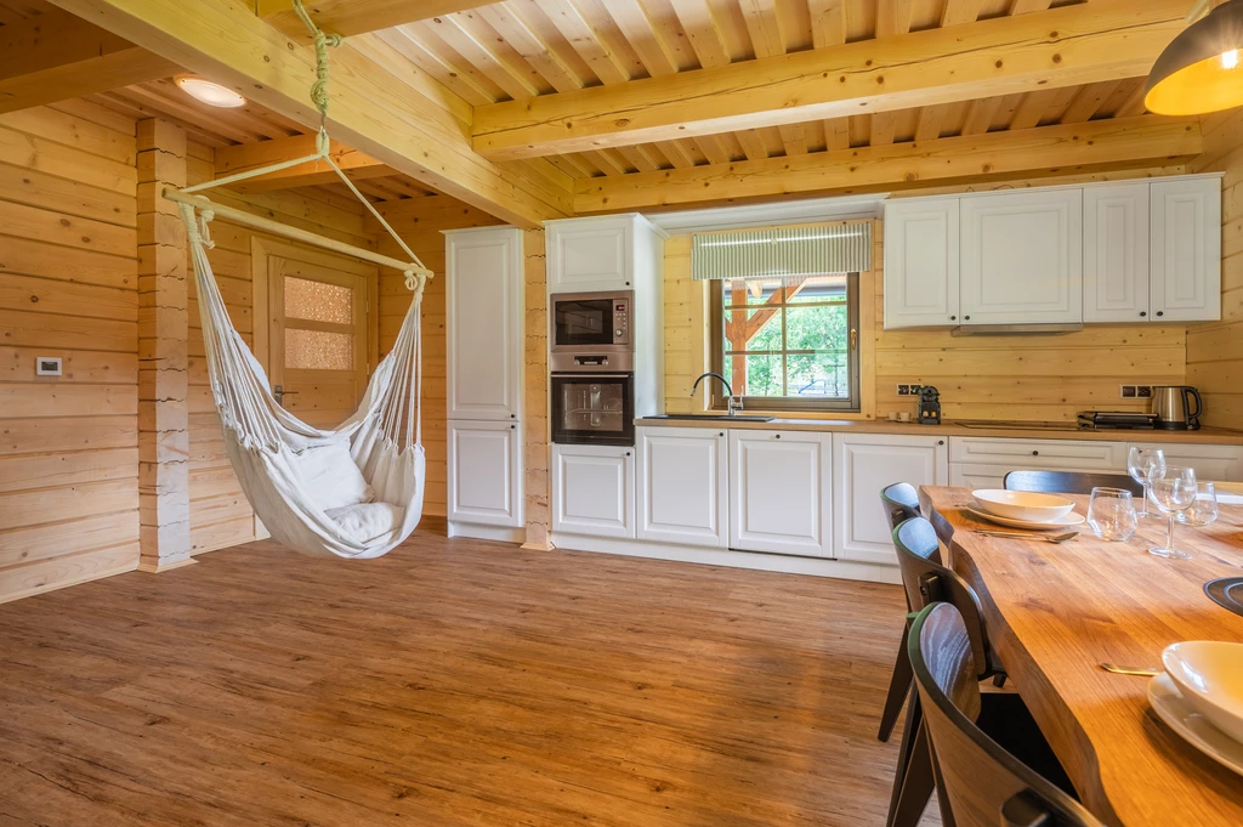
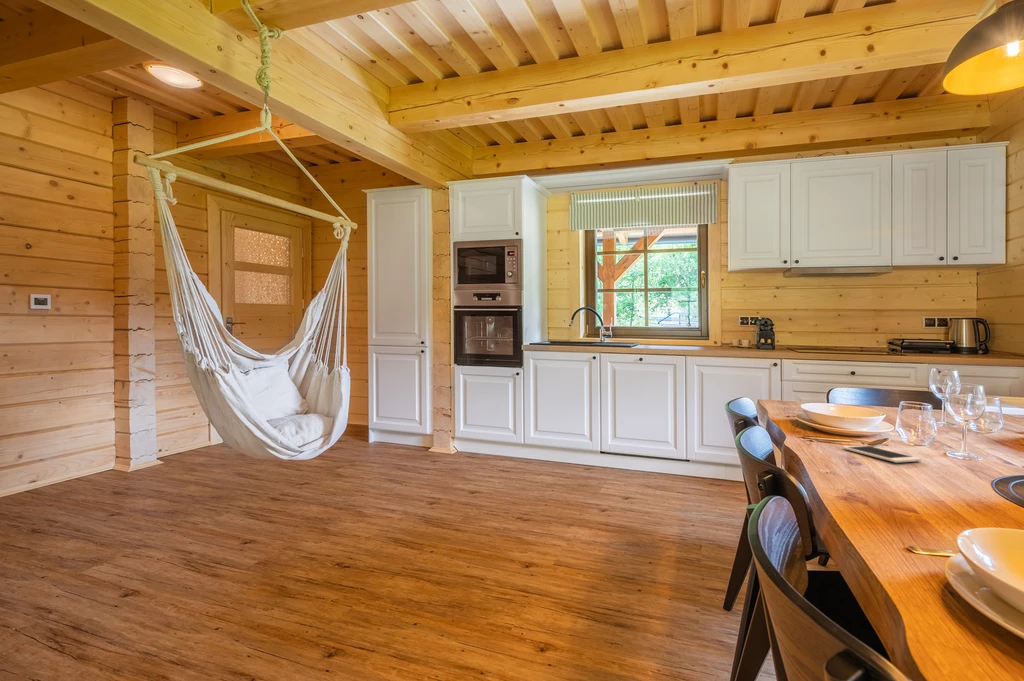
+ cell phone (879, 453)
